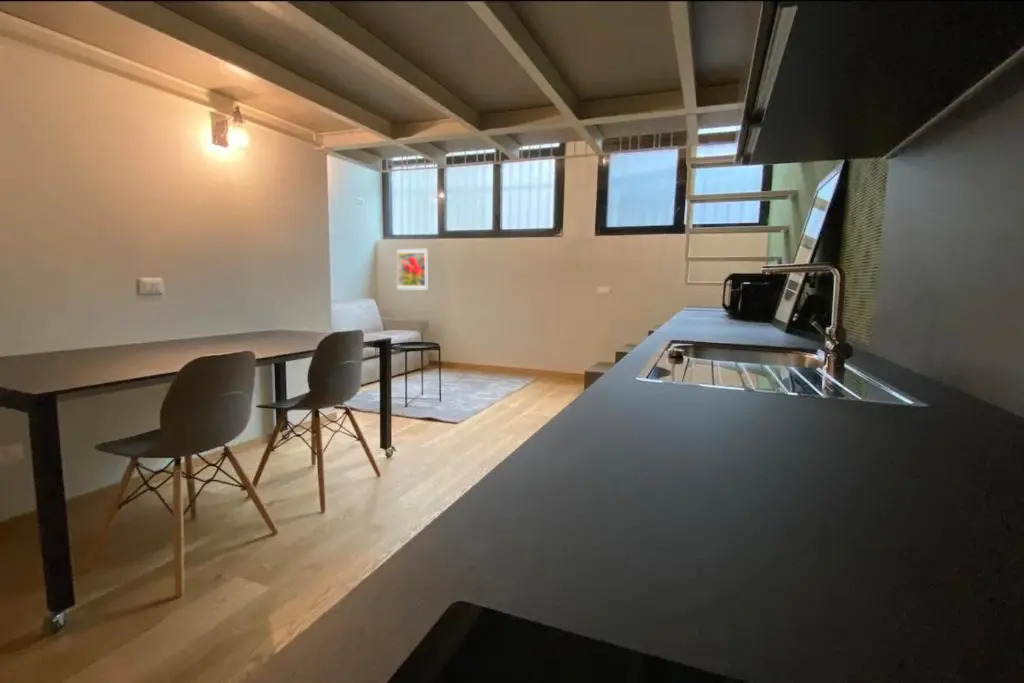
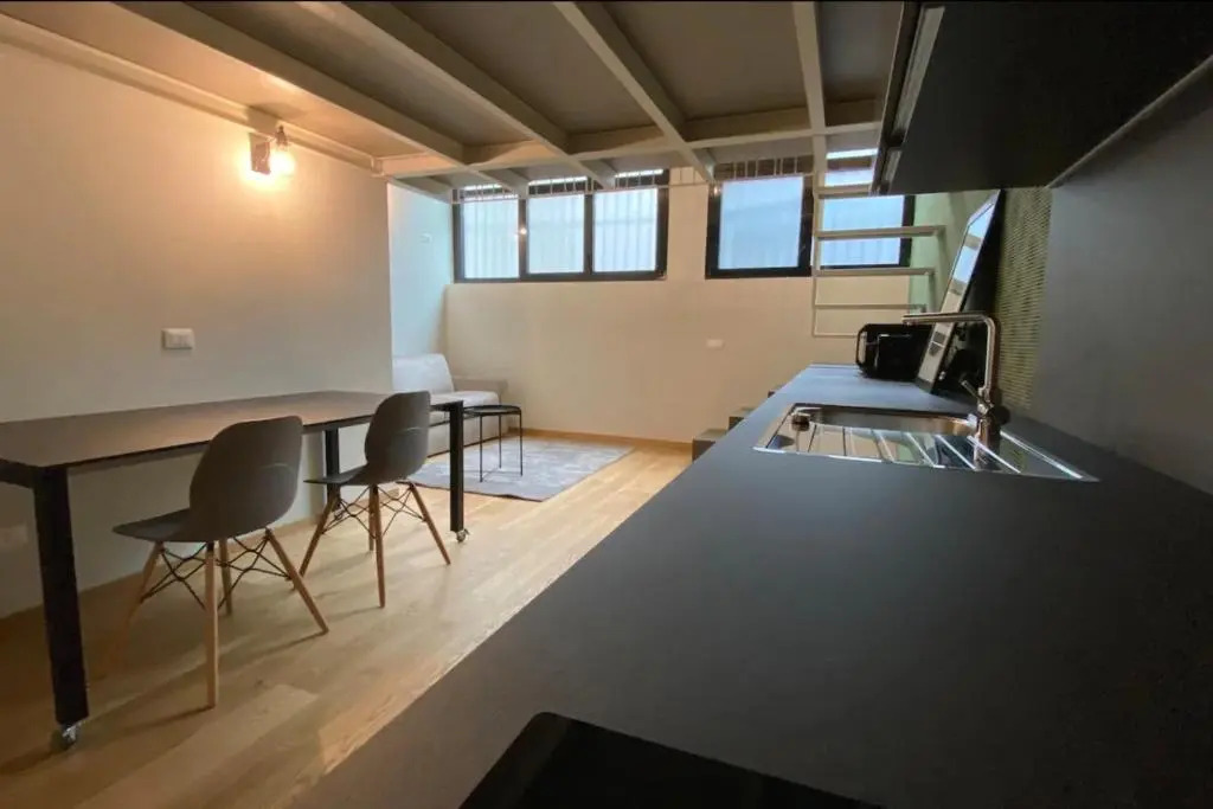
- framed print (412, 269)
